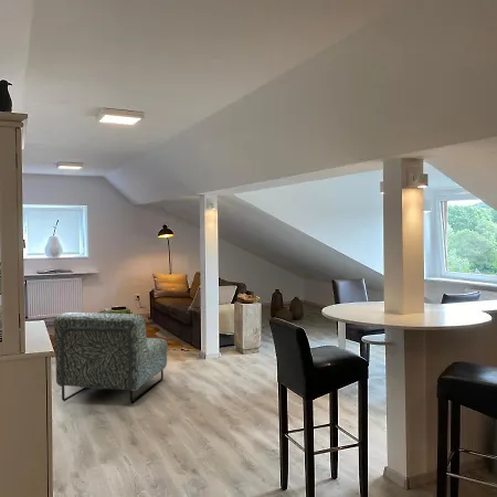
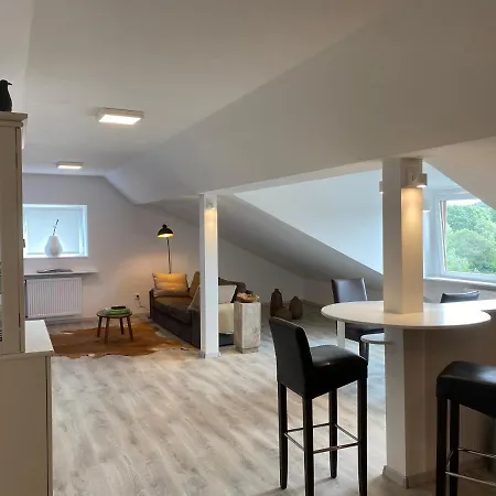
- armchair (115, 349)
